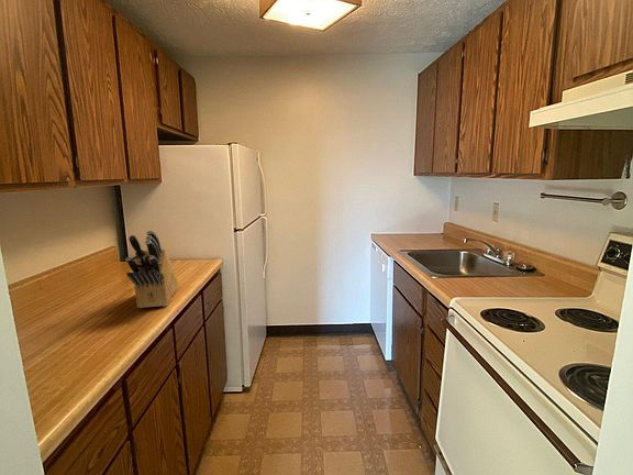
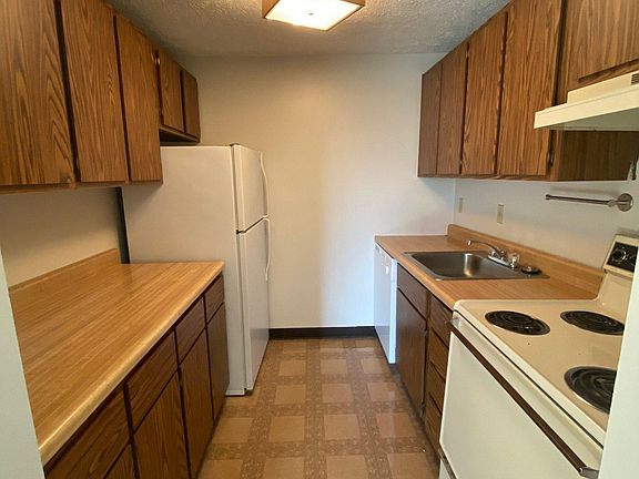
- knife block (153, 264)
